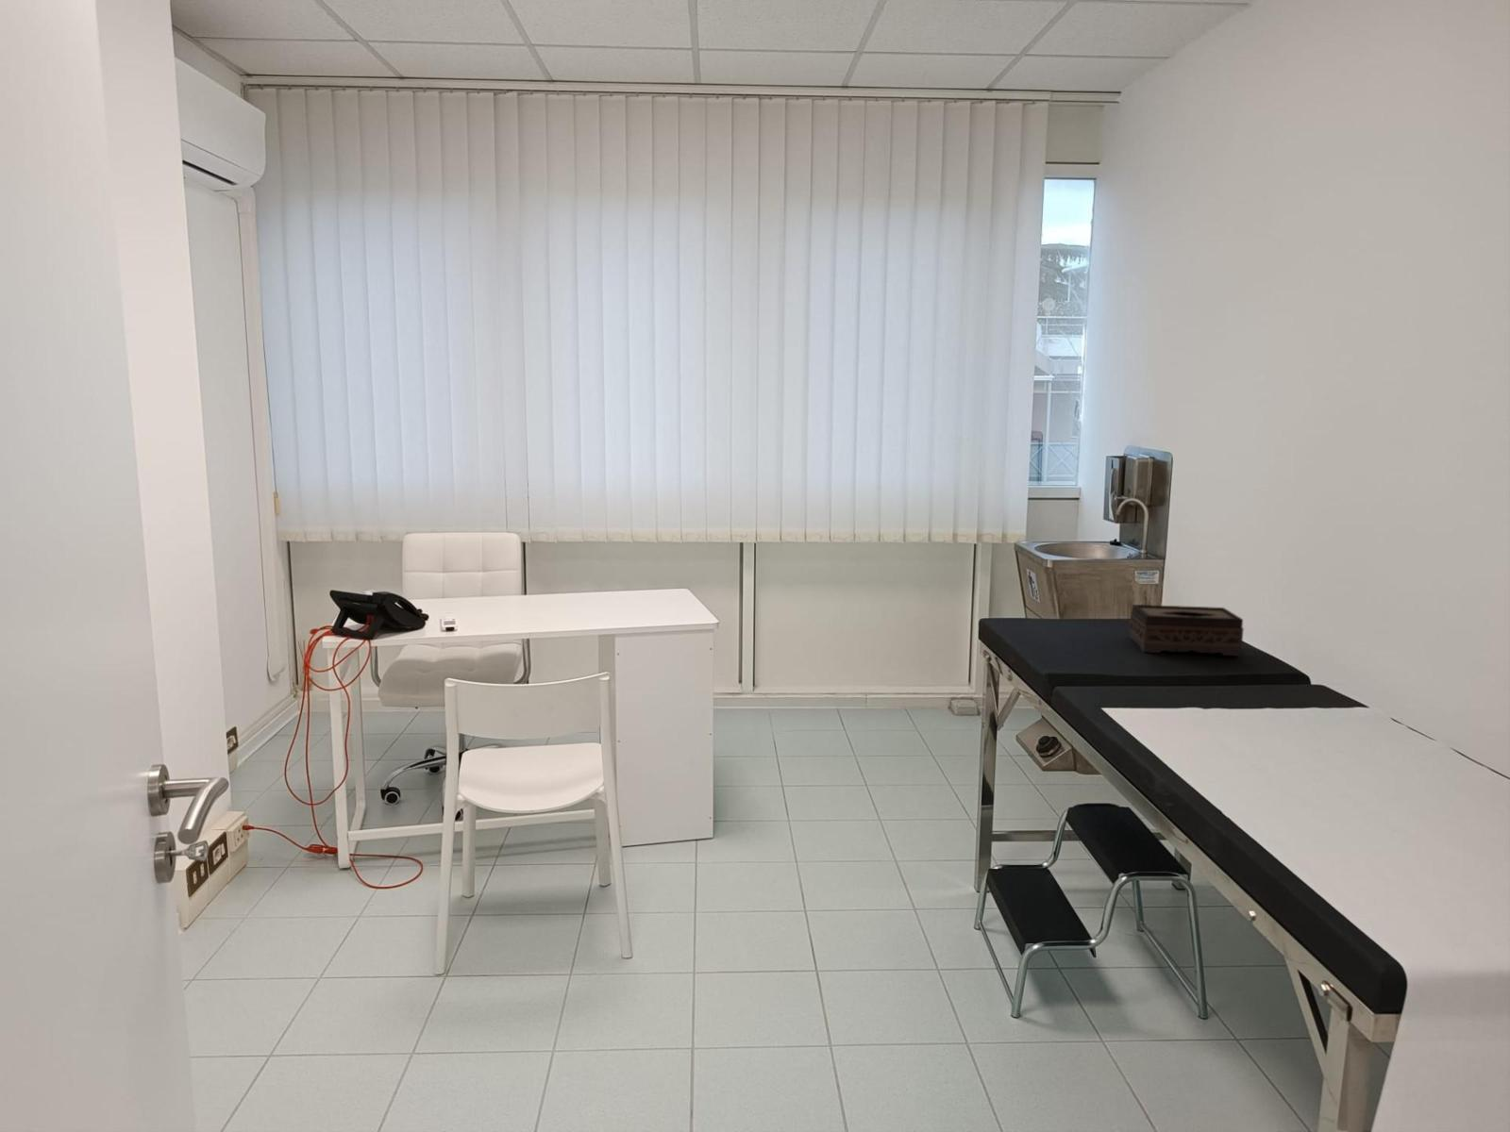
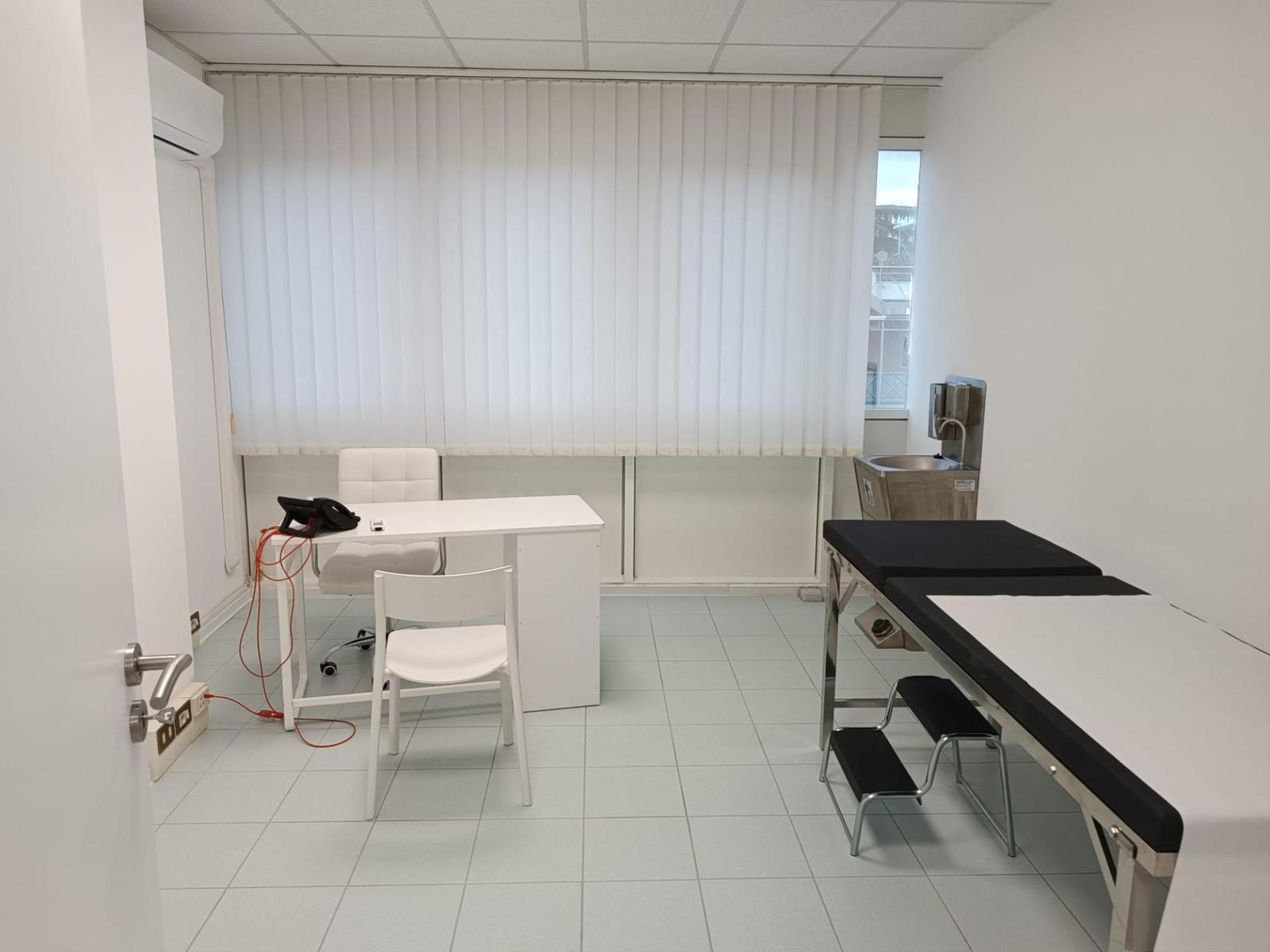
- tissue box (1184, 629)
